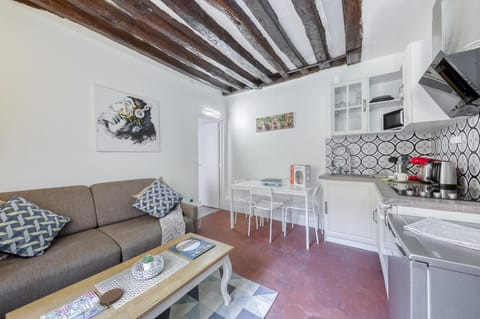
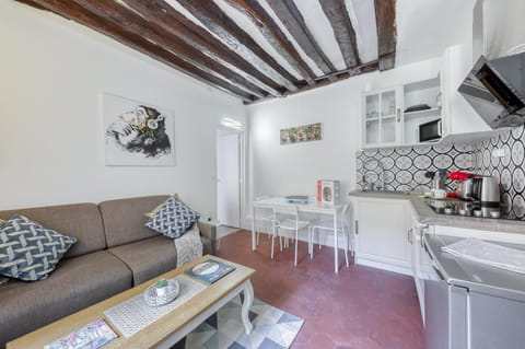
- coaster (111, 296)
